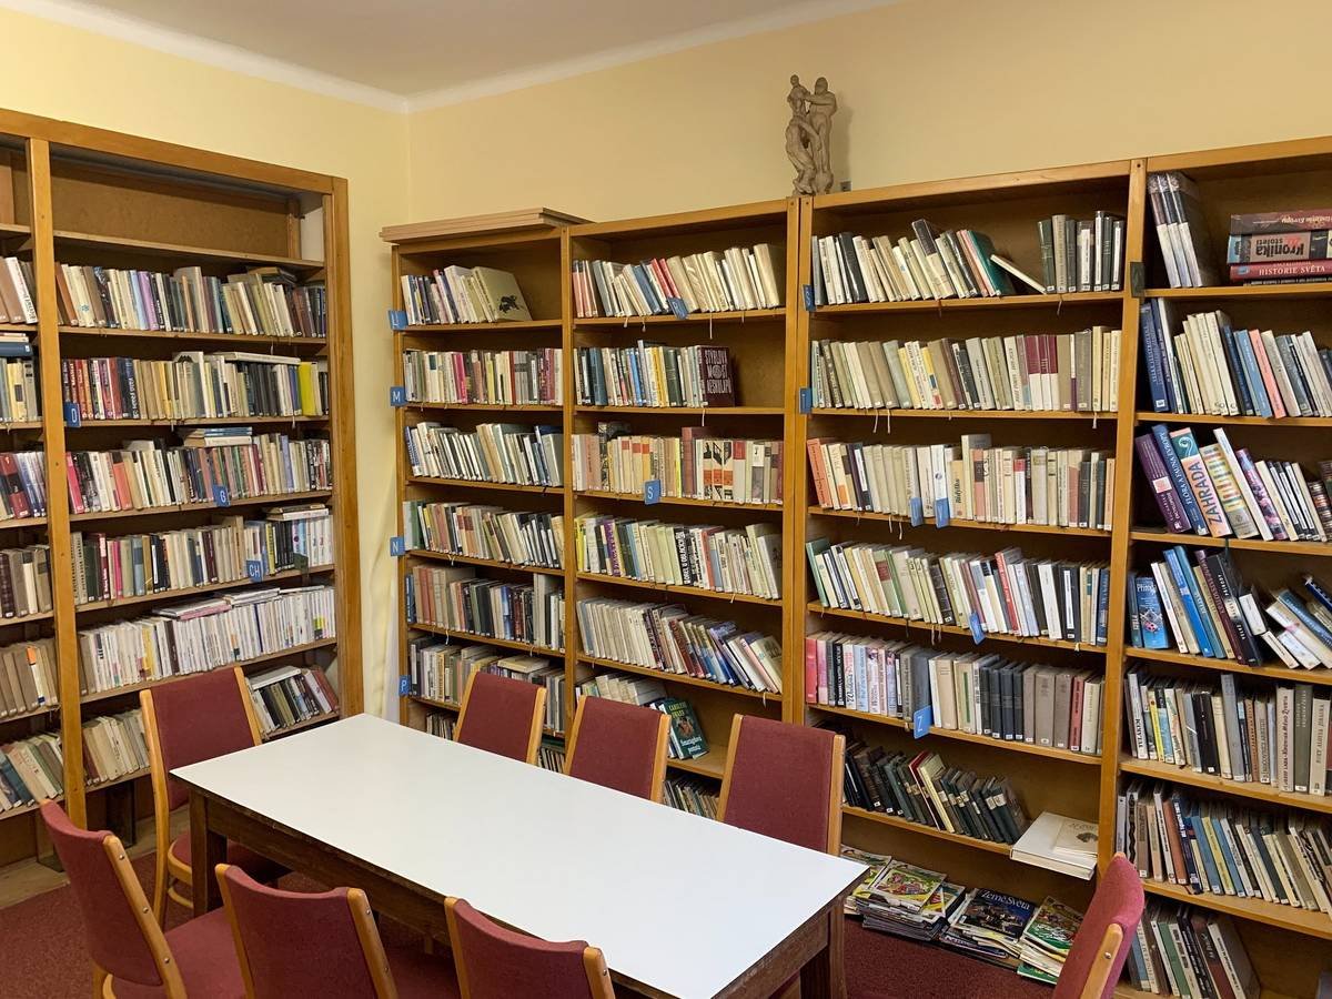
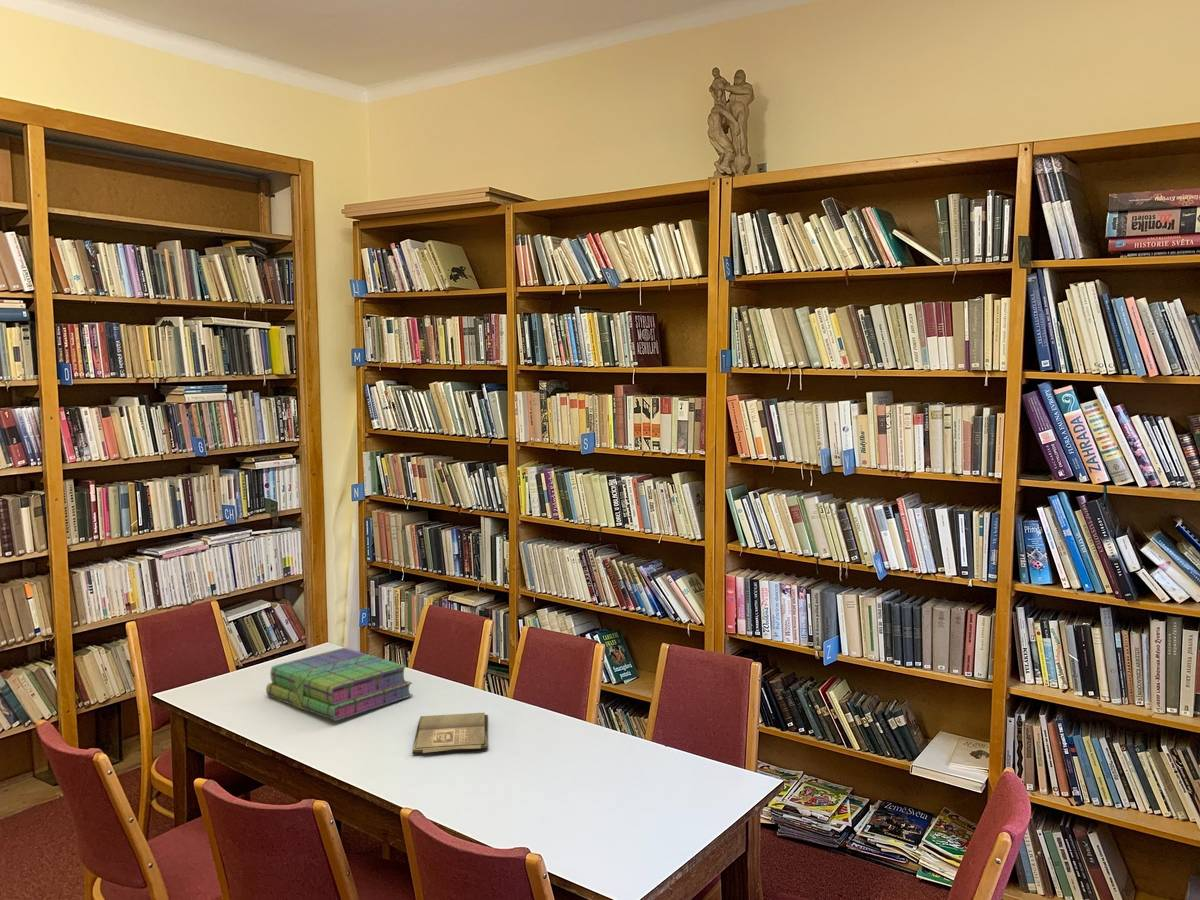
+ stack of books (338, 681)
+ hardback book (452, 728)
